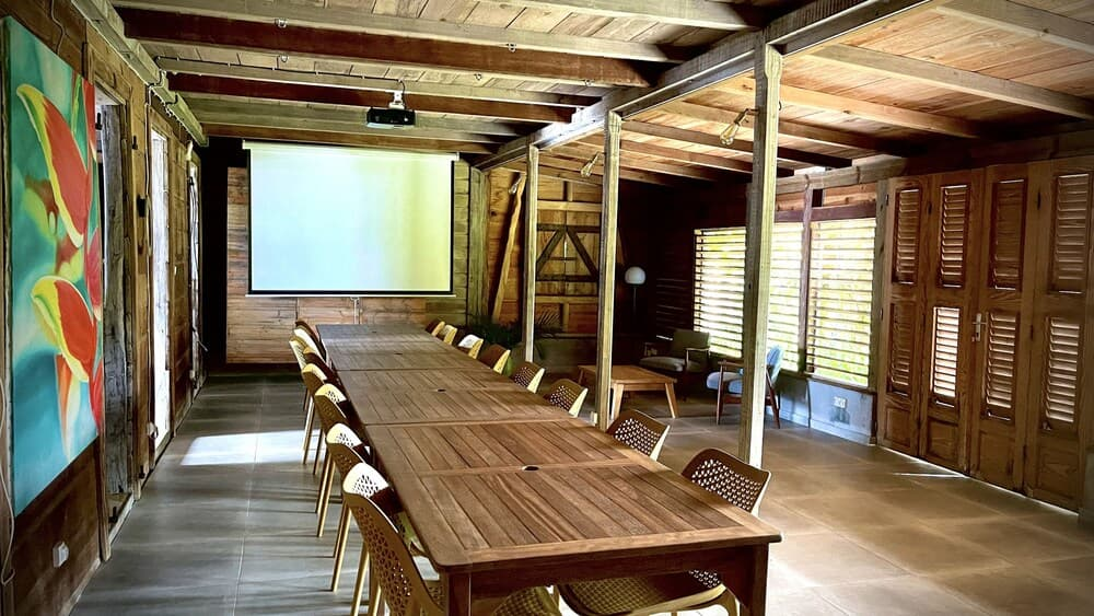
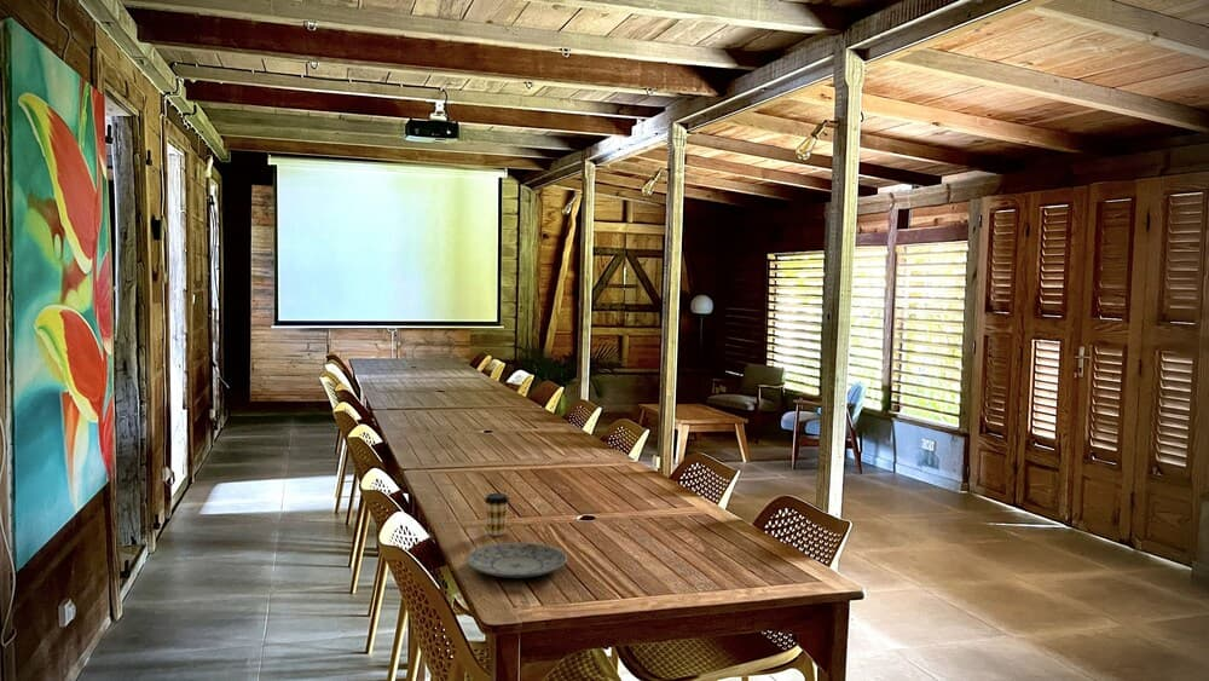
+ coffee cup (496, 514)
+ plate (516, 562)
